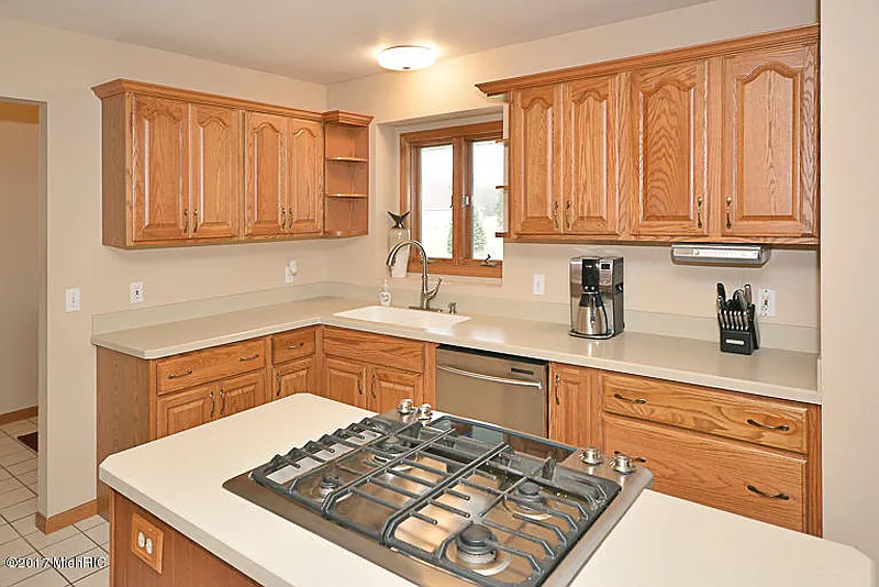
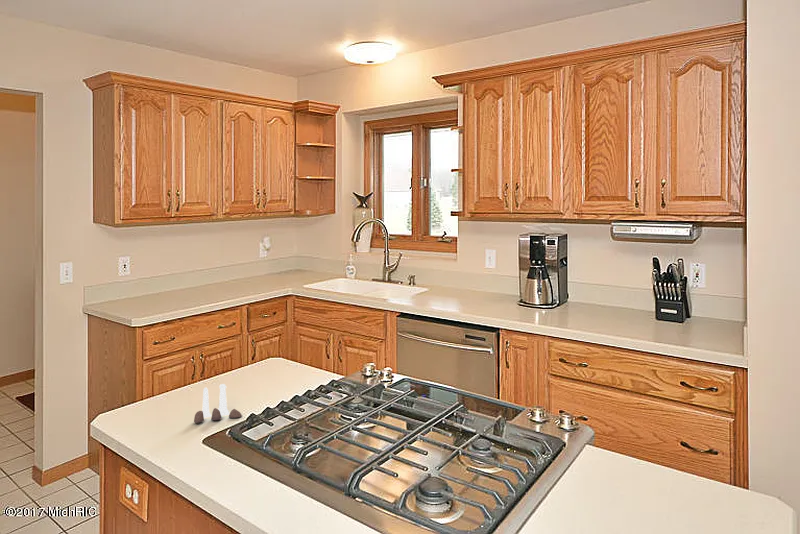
+ salt and pepper shaker set (219, 401)
